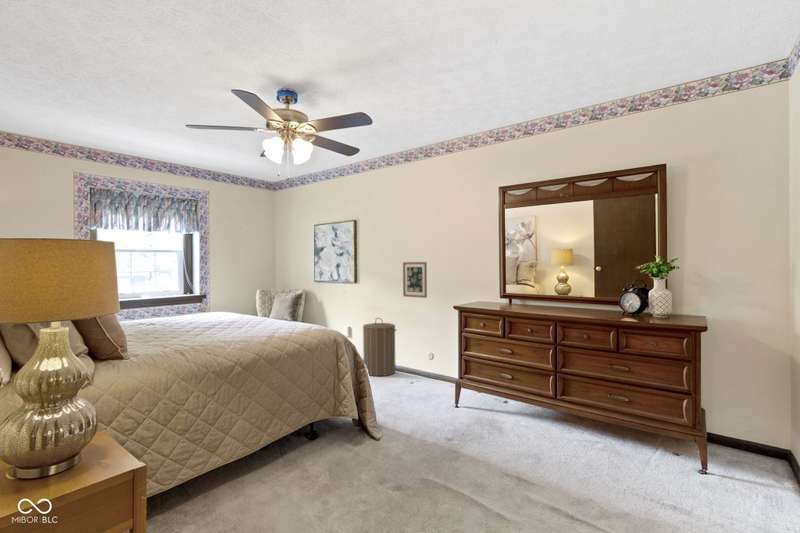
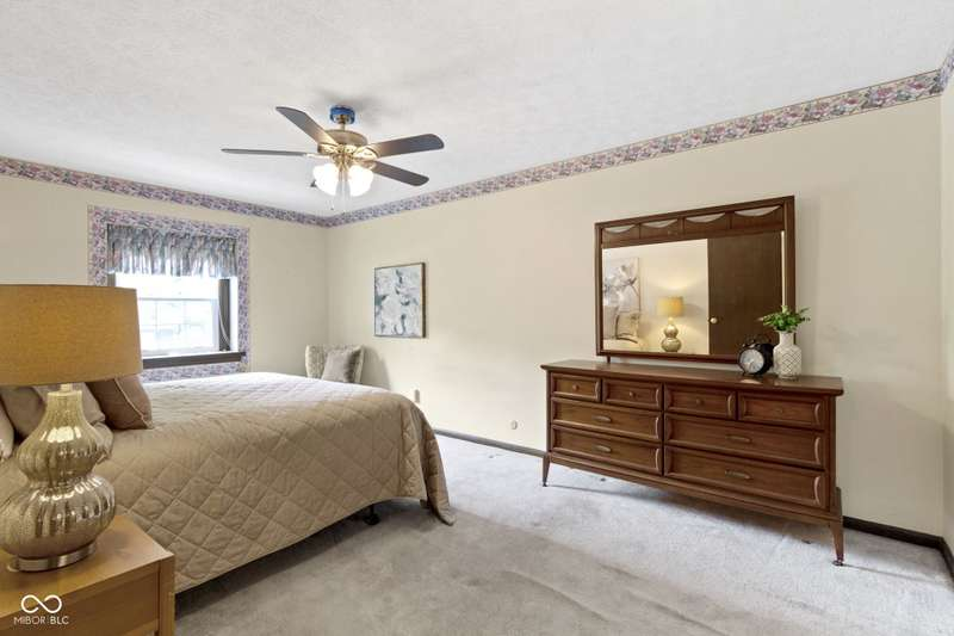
- wall art (414, 279)
- laundry hamper (379, 344)
